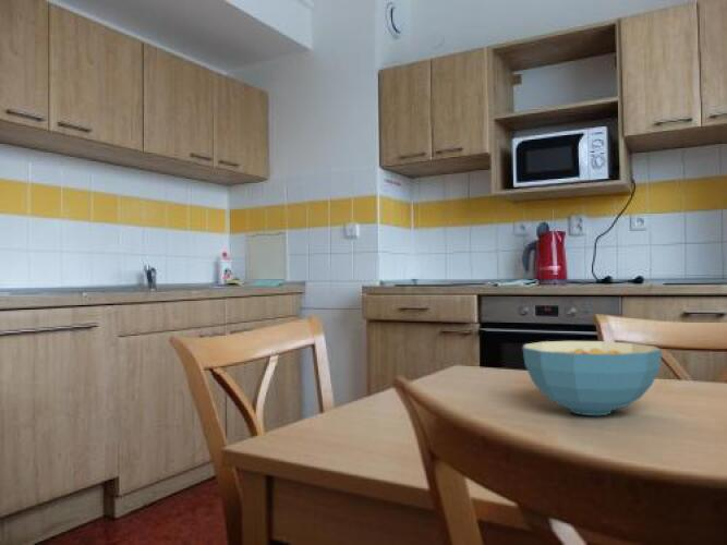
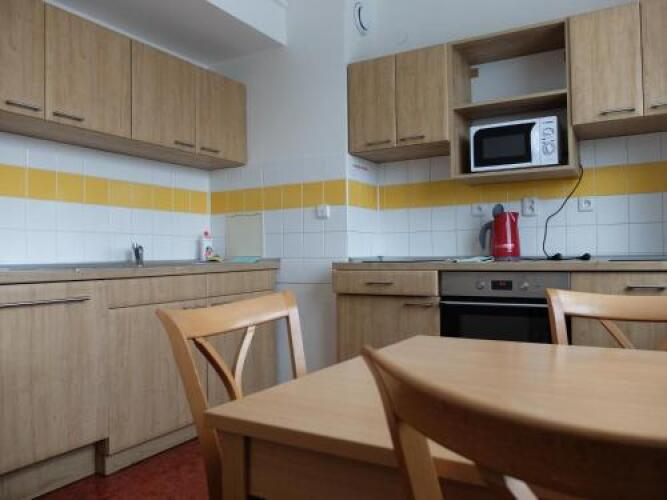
- cereal bowl (589, 378)
